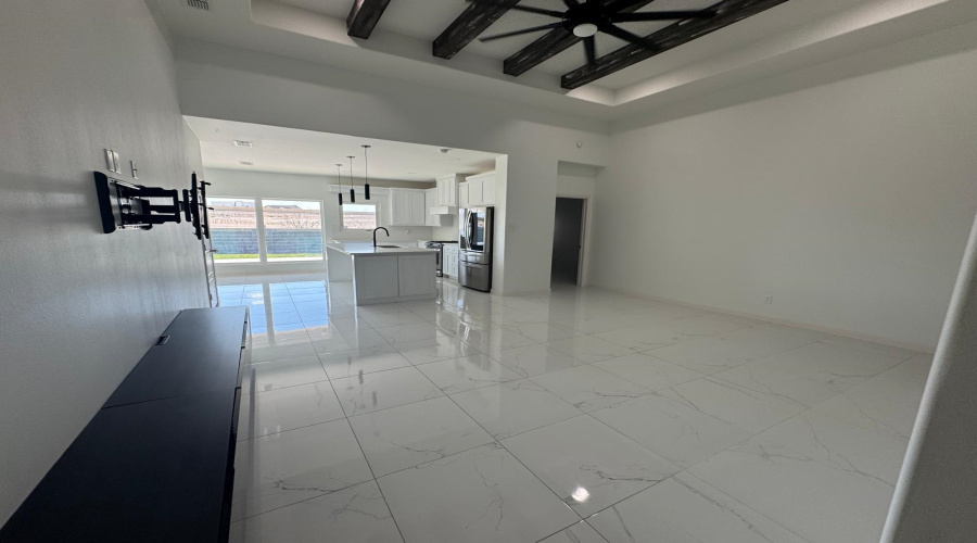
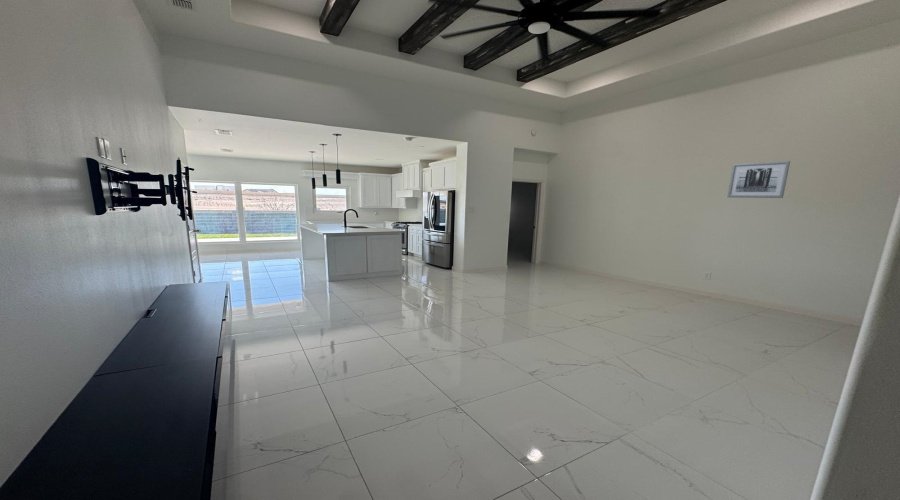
+ wall art (756, 180)
